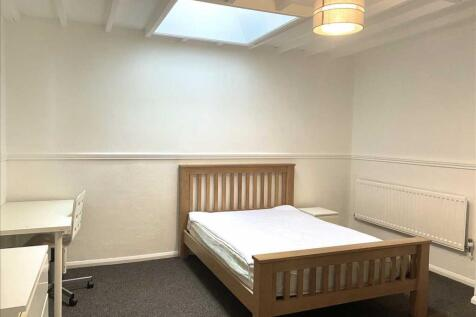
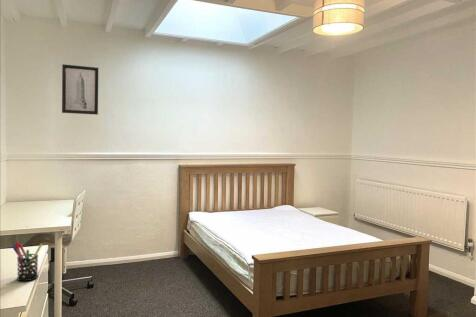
+ wall art (80, 89)
+ pen holder (26, 260)
